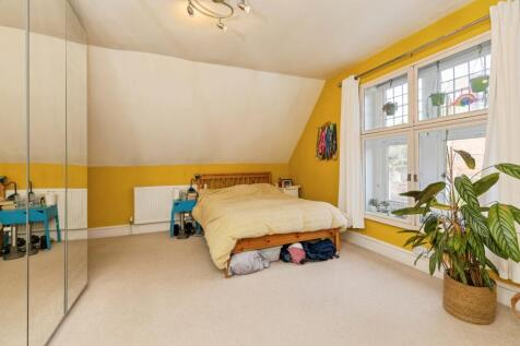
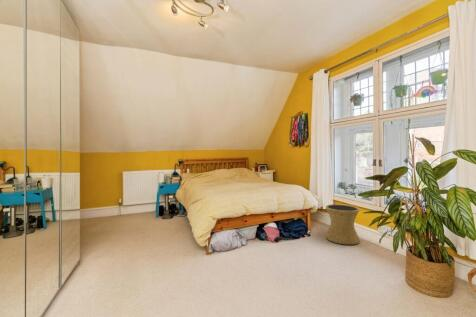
+ side table (342, 223)
